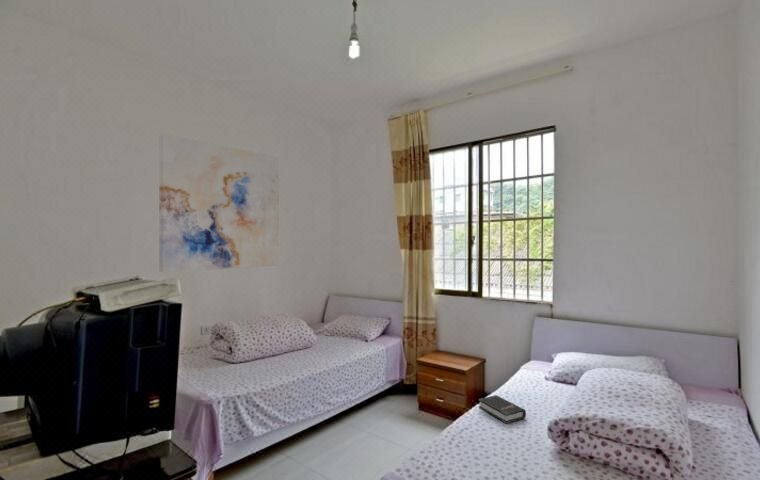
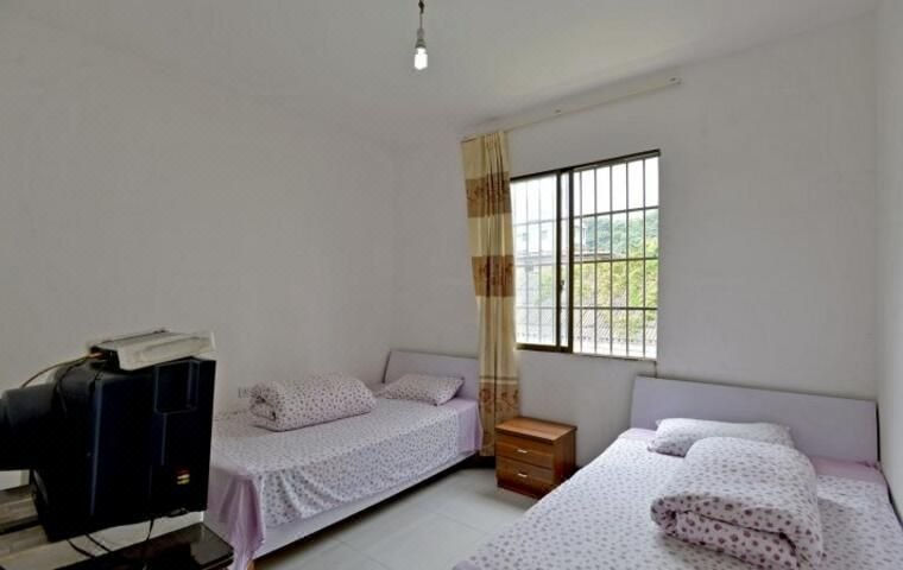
- hardback book (501, 408)
- wall art (226, 207)
